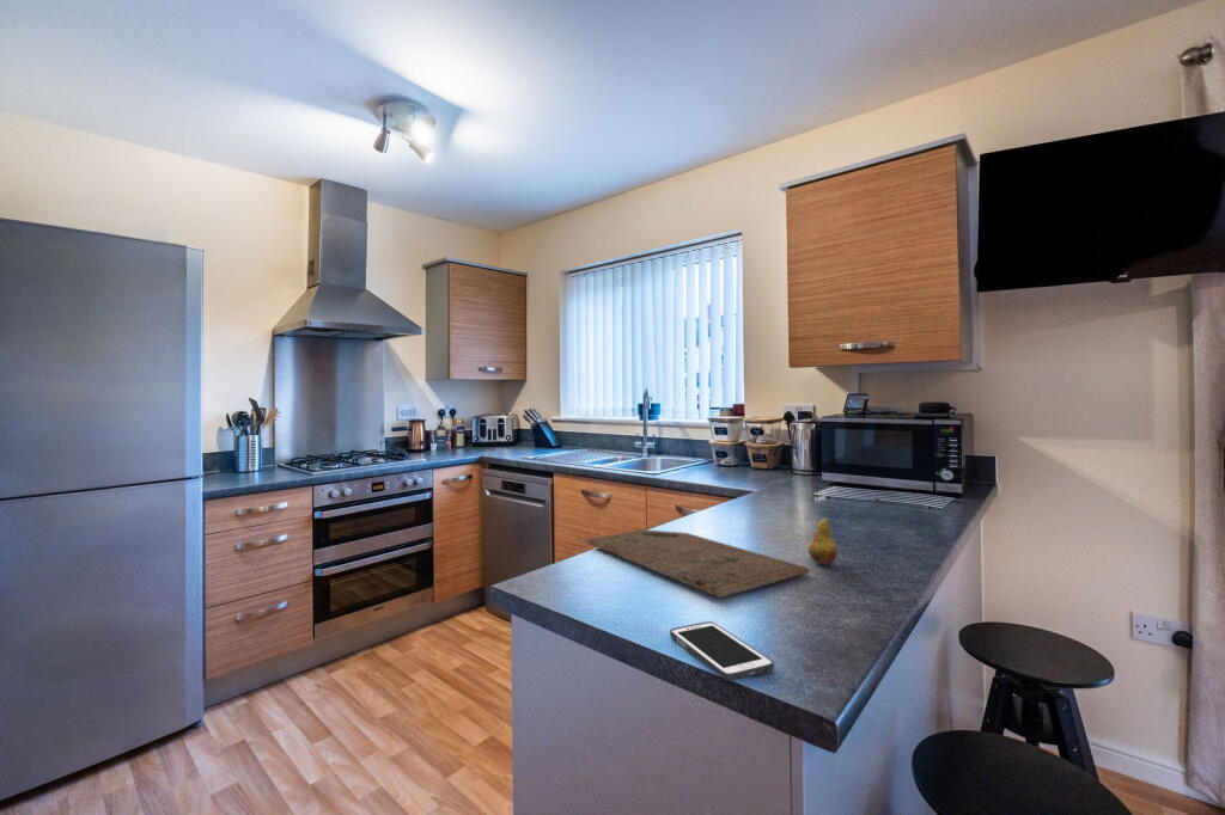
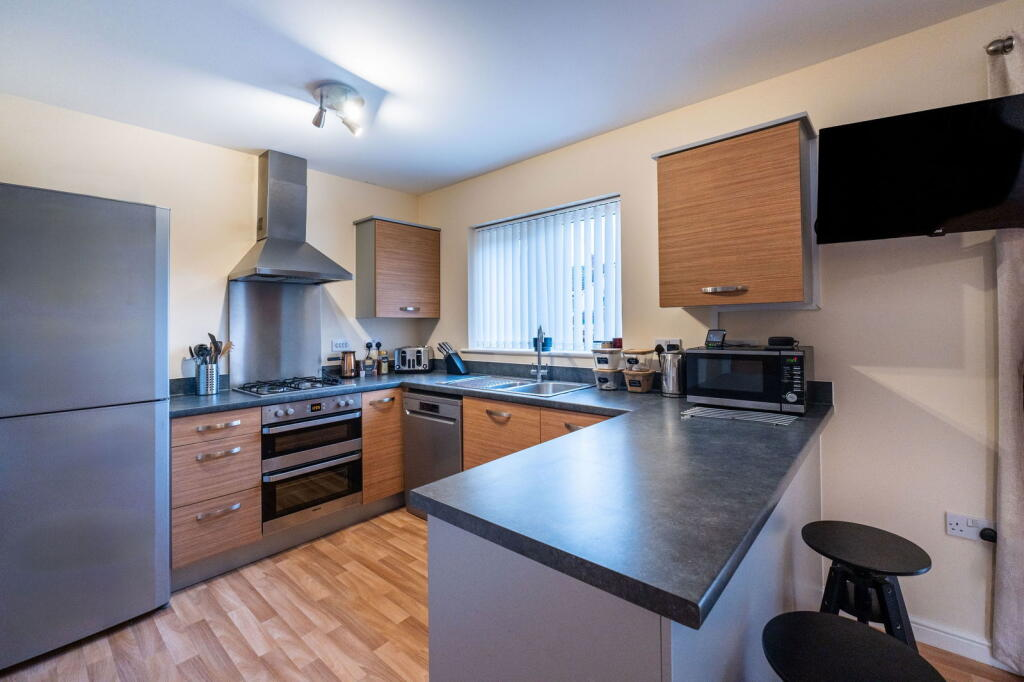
- cutting board (685, 554)
- fruit (822, 535)
- cell phone (718, 648)
